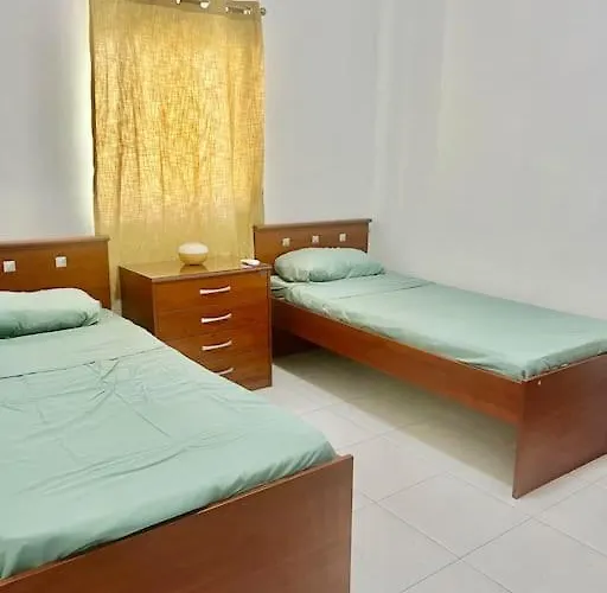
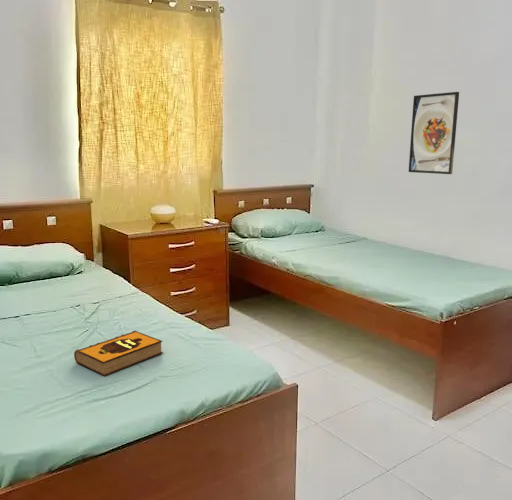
+ hardback book (119, 350)
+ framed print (432, 134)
